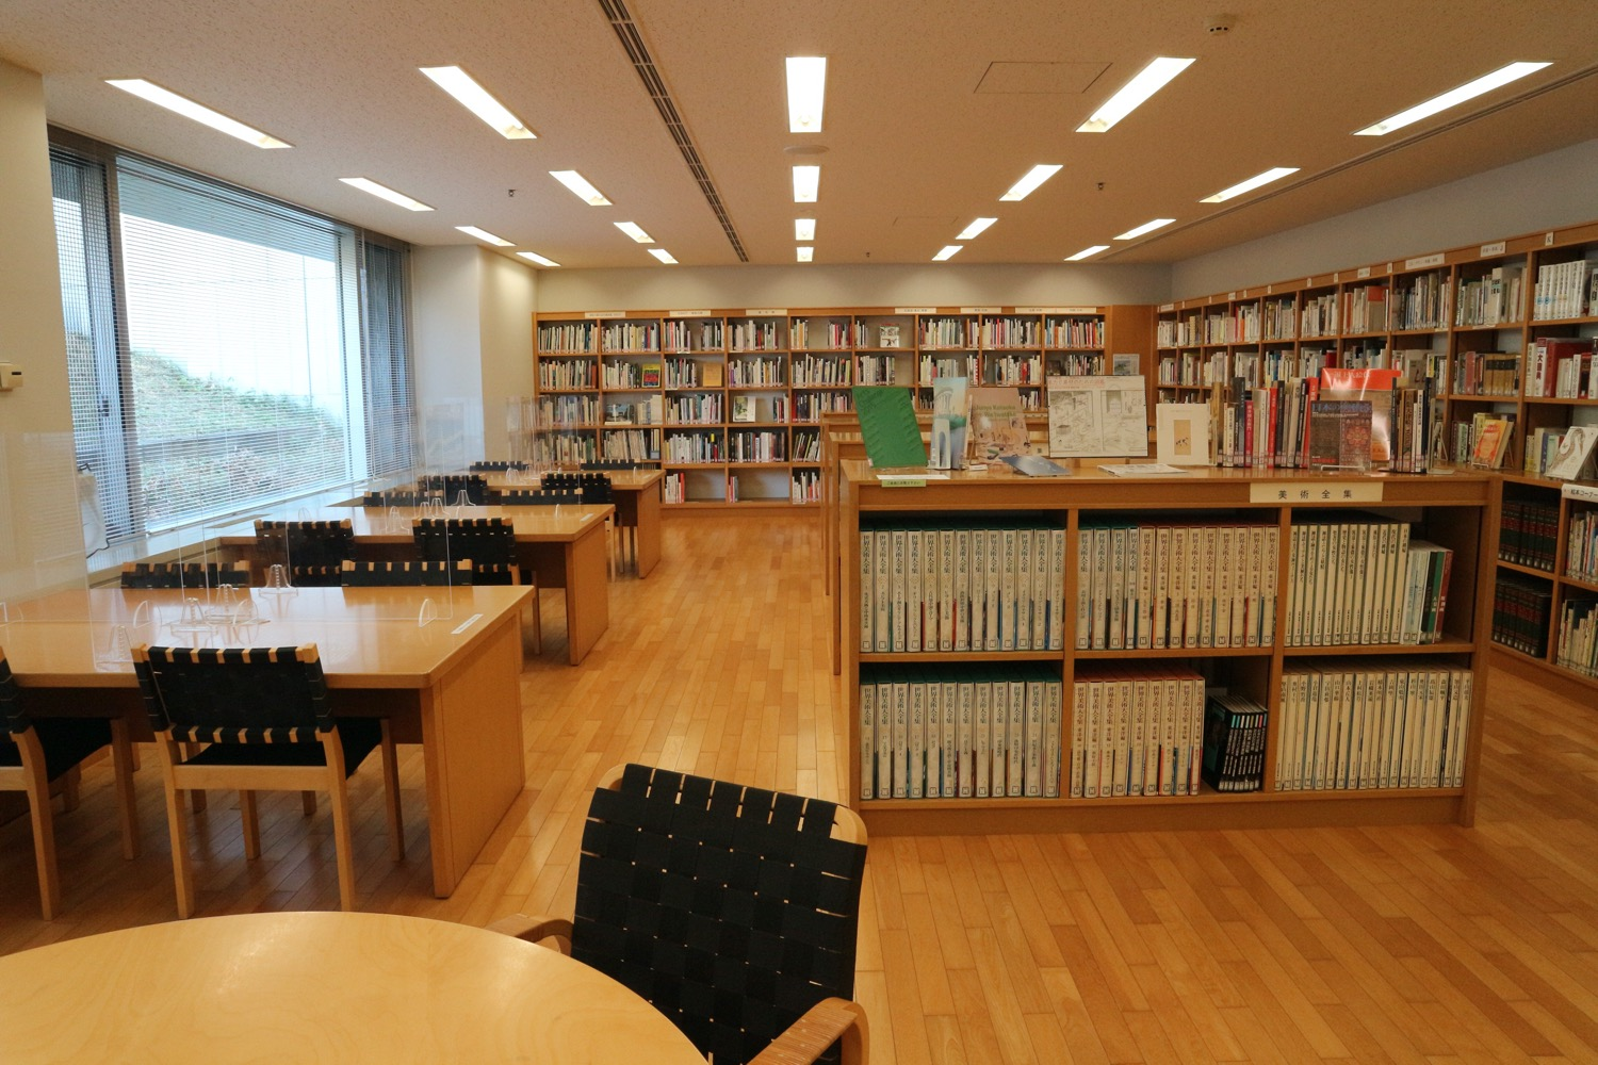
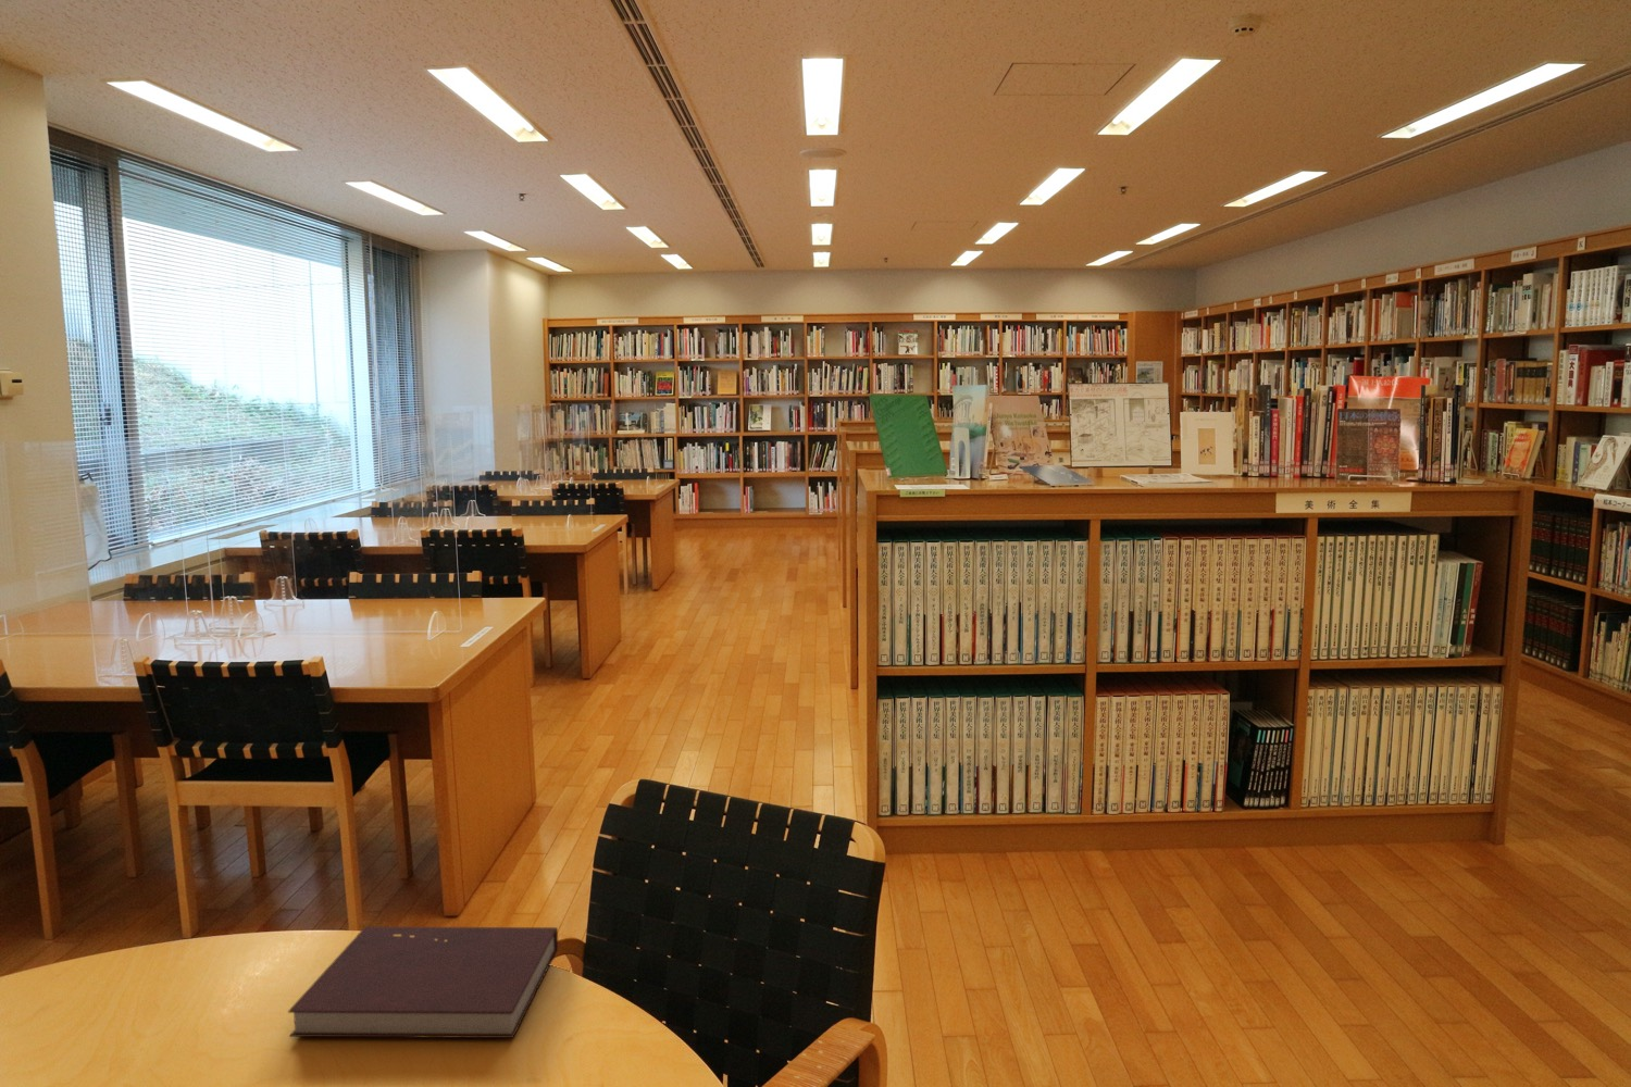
+ notebook (433, 978)
